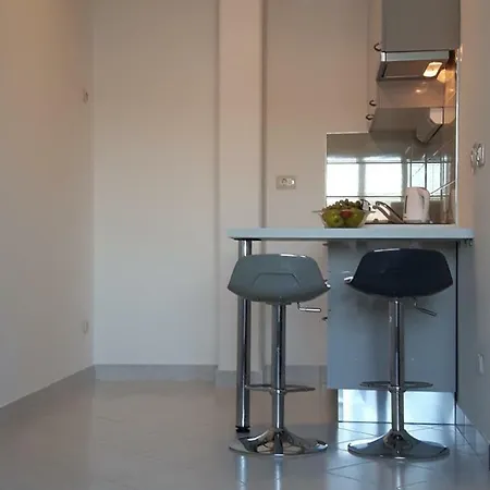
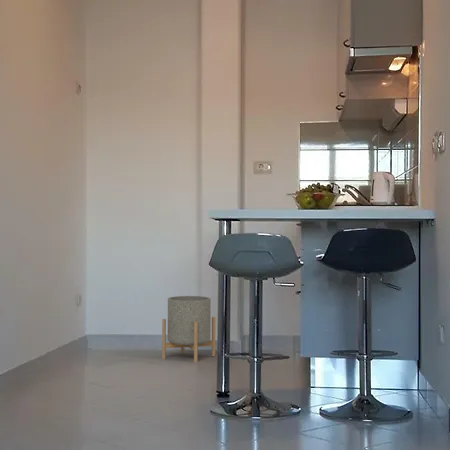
+ planter (189, 327)
